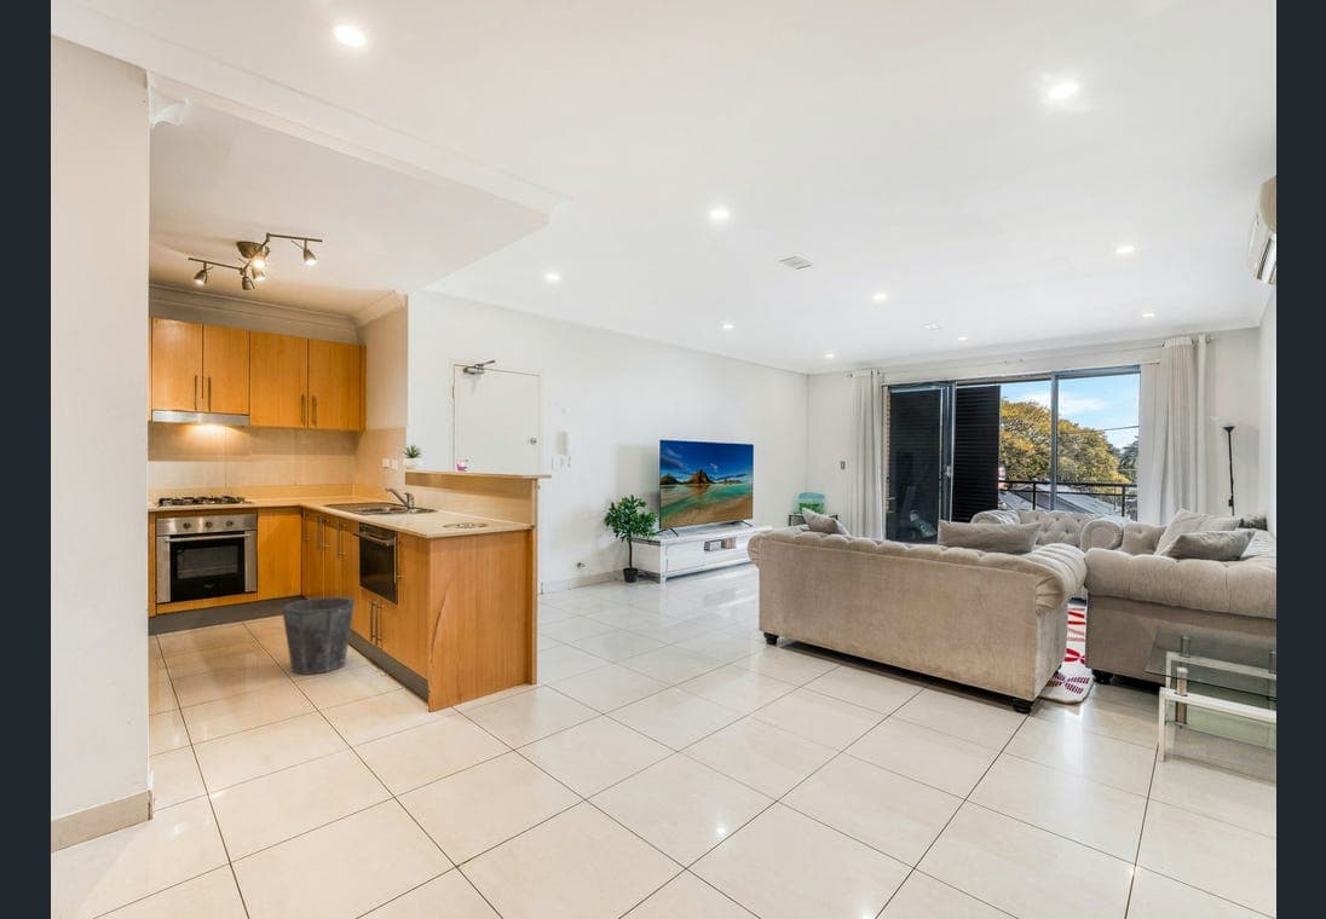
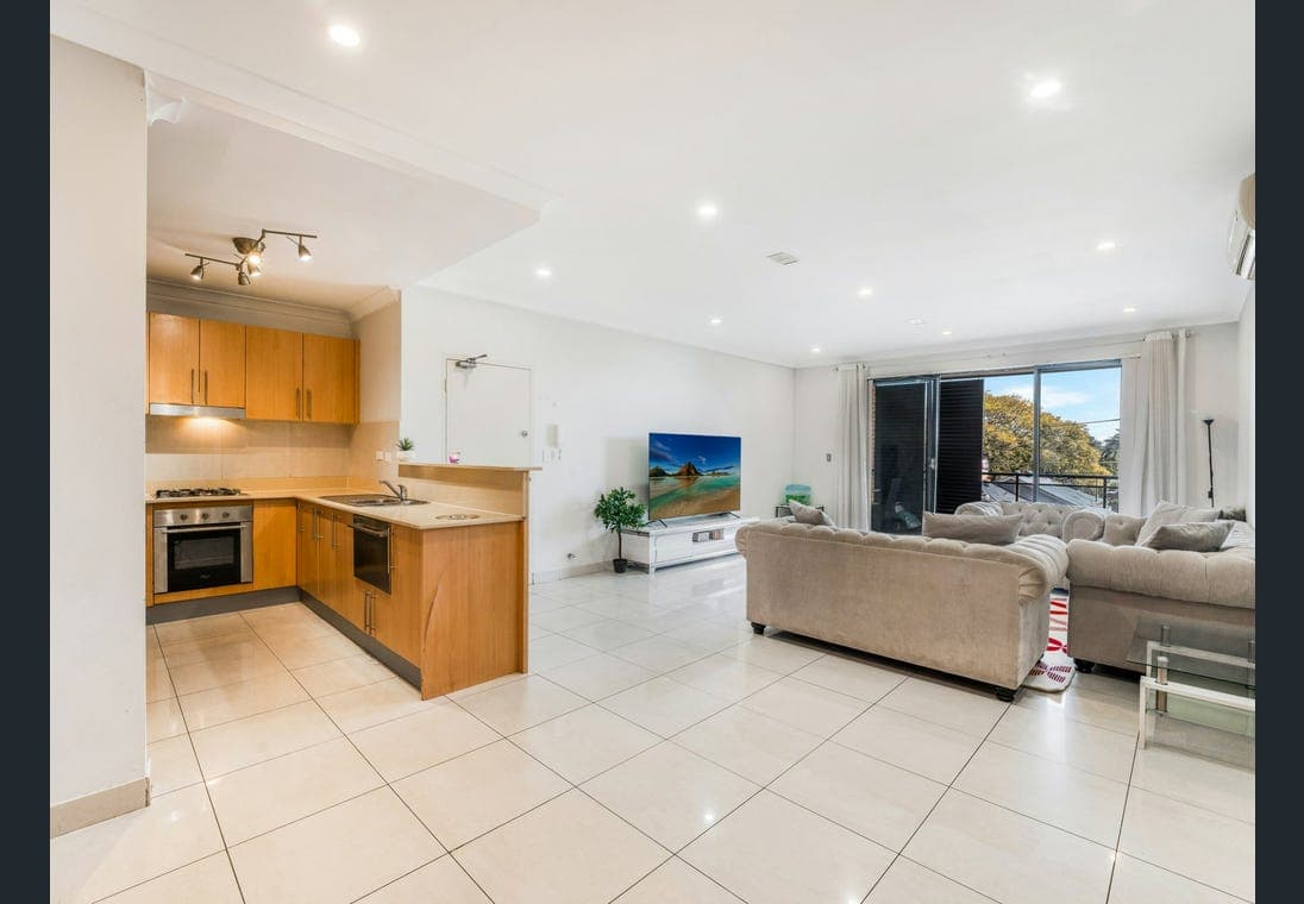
- waste bin (319, 635)
